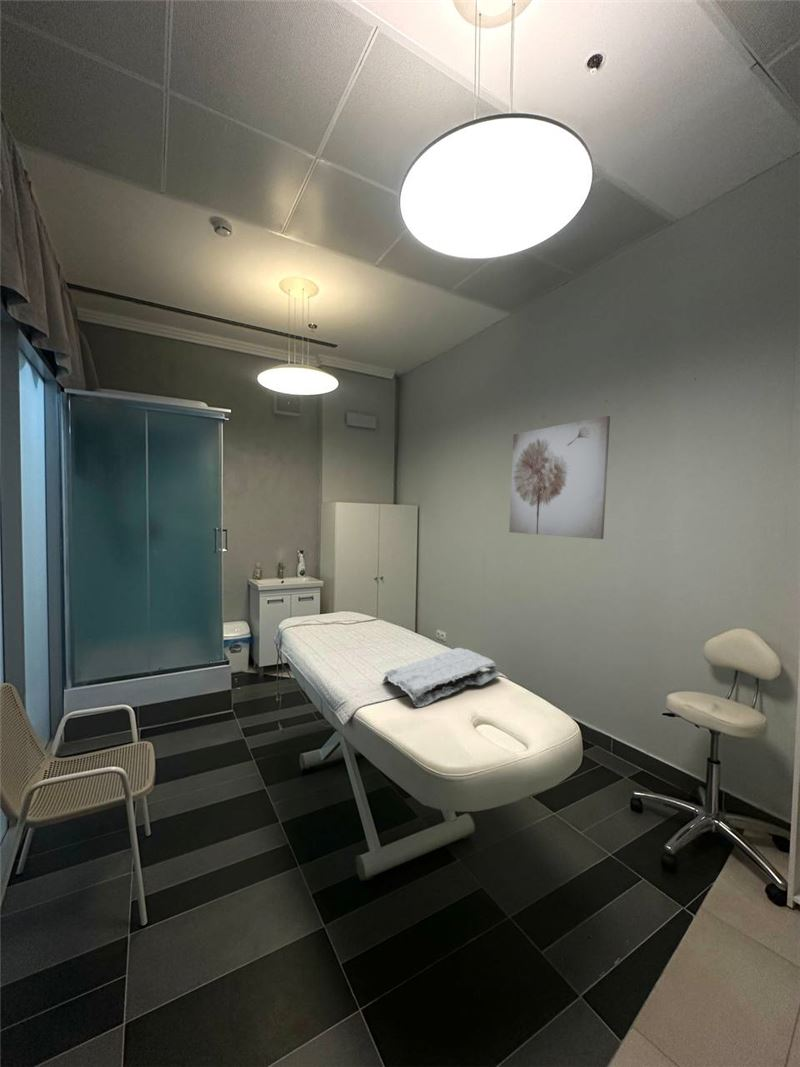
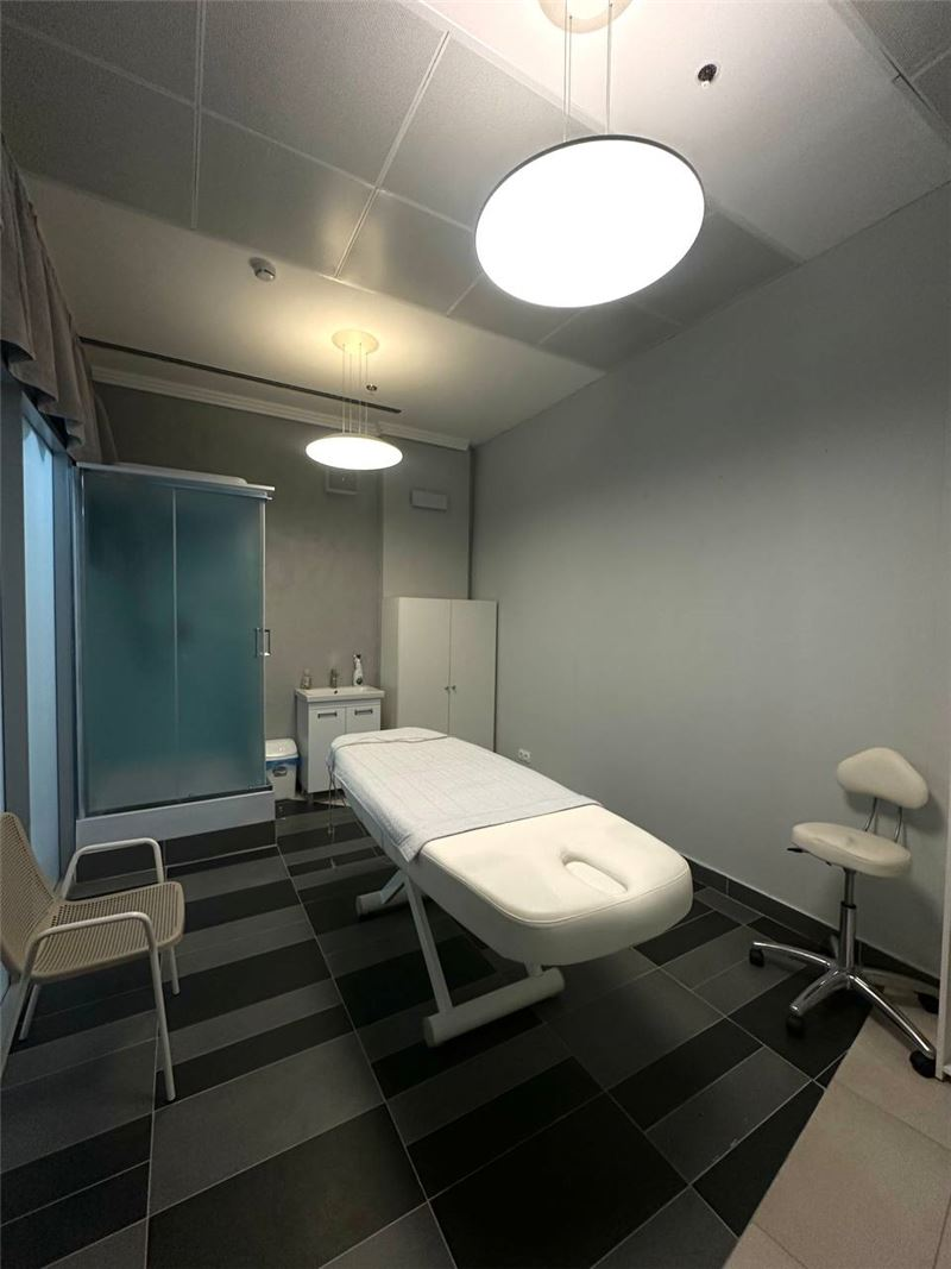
- stone plaque (440, 672)
- wall art (553, 481)
